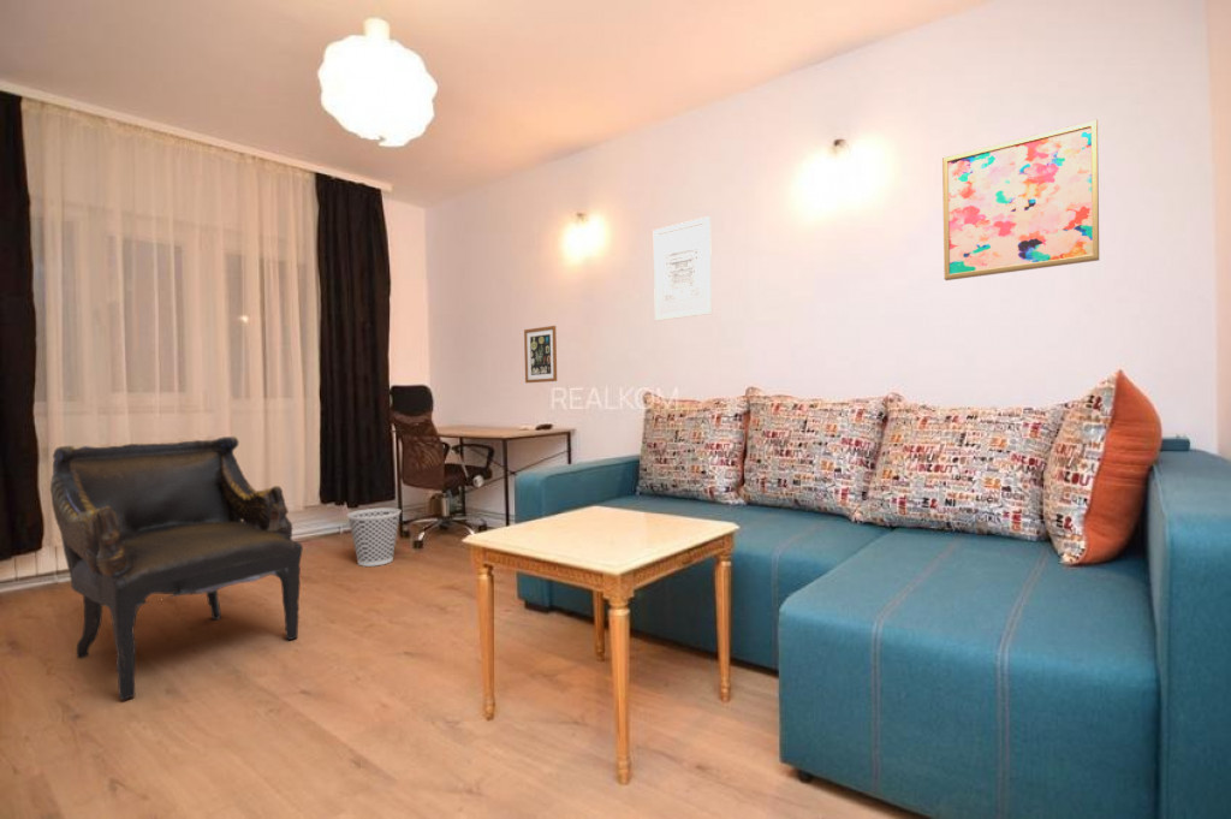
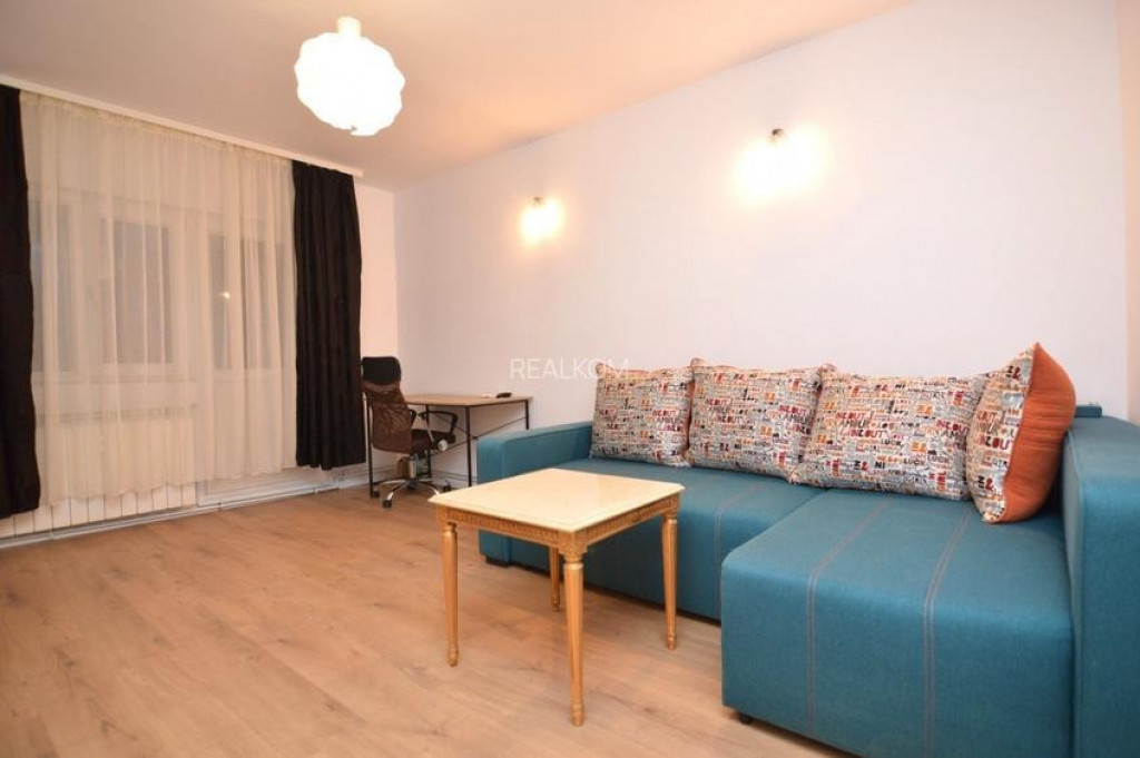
- wall art (682, 271)
- armchair (183, 547)
- wall art (540, 355)
- wall art (1016, 206)
- wastebasket (374, 536)
